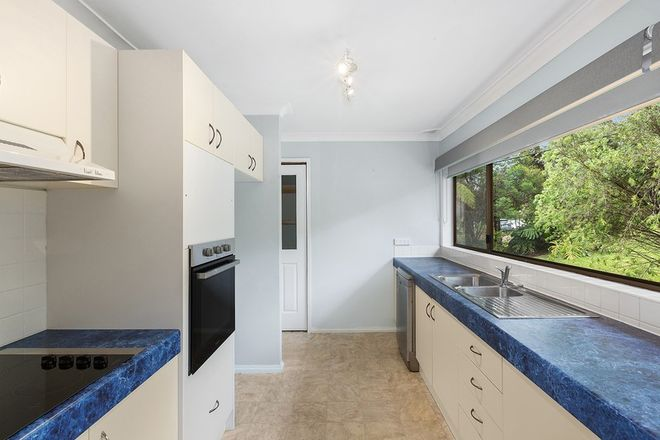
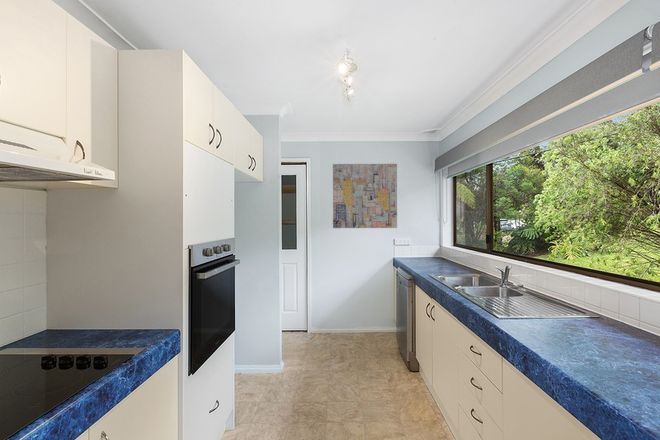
+ wall art (364, 196)
